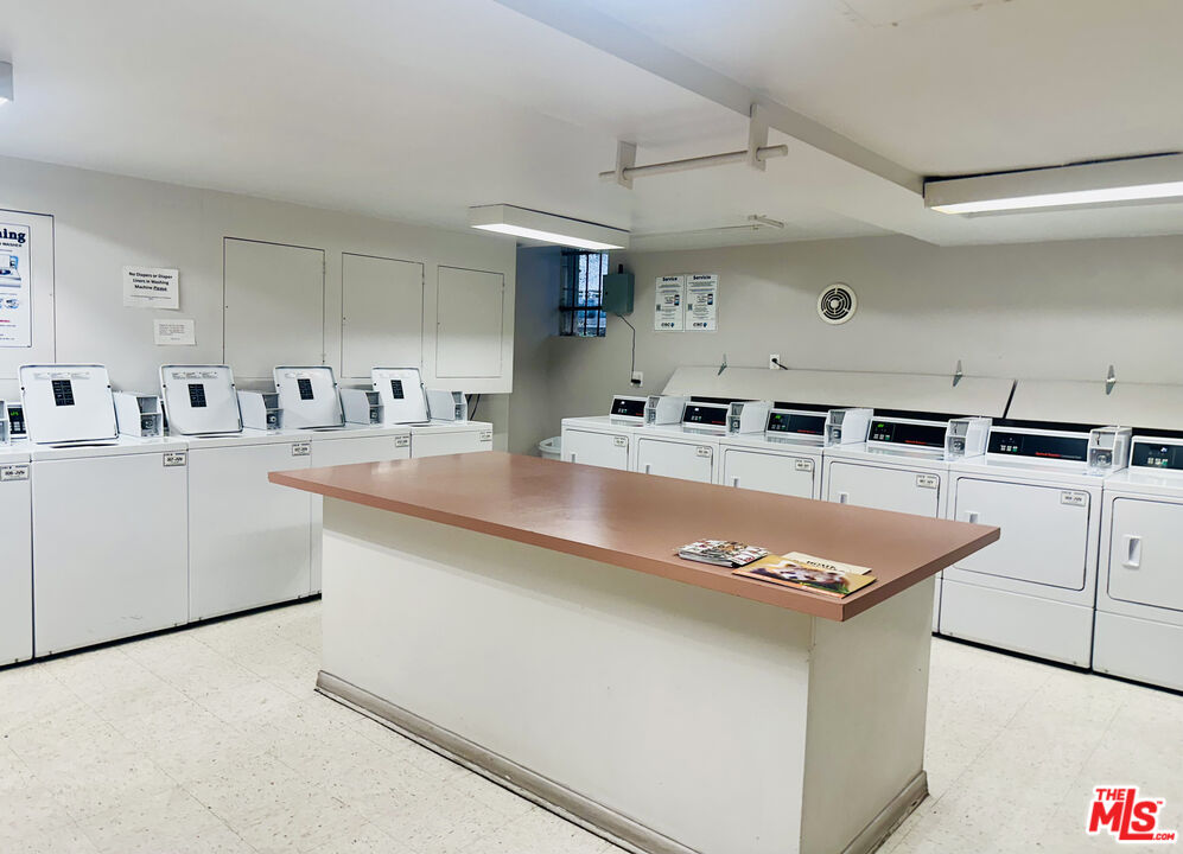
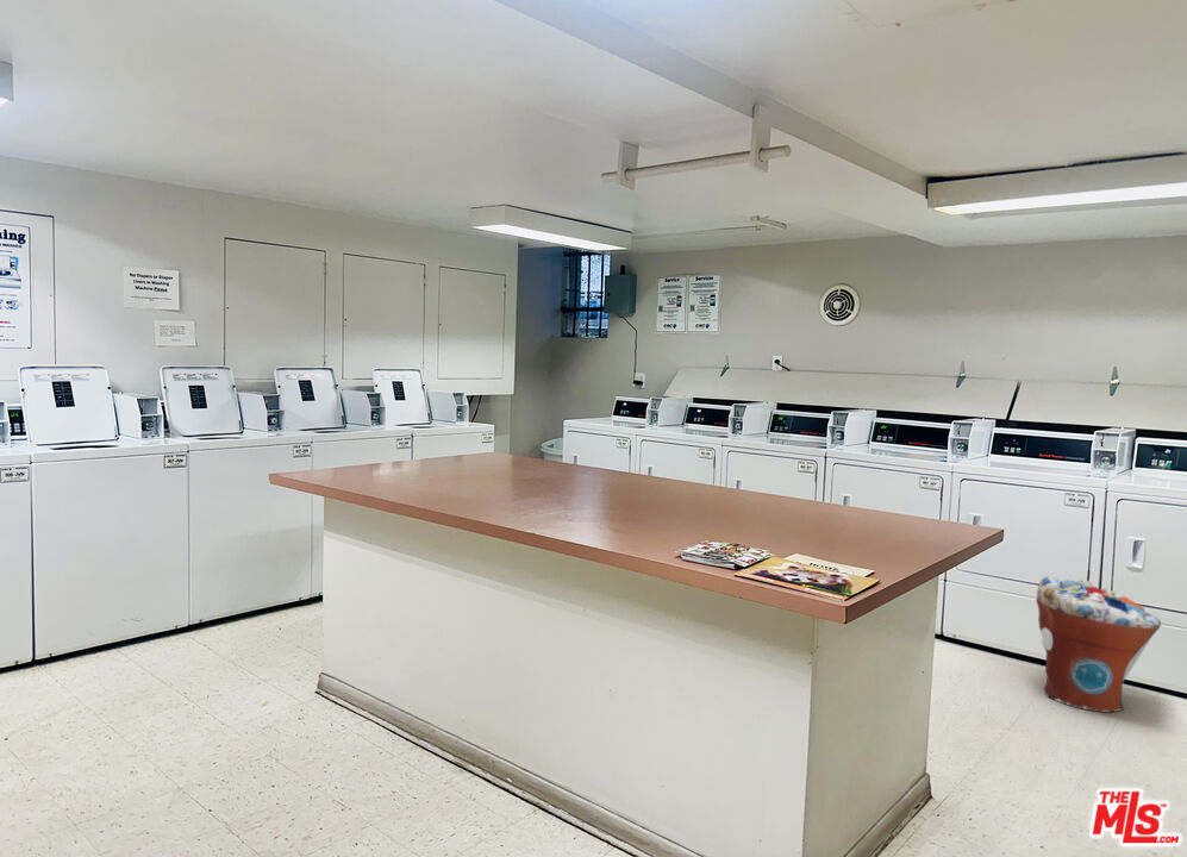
+ flower pot (1093, 639)
